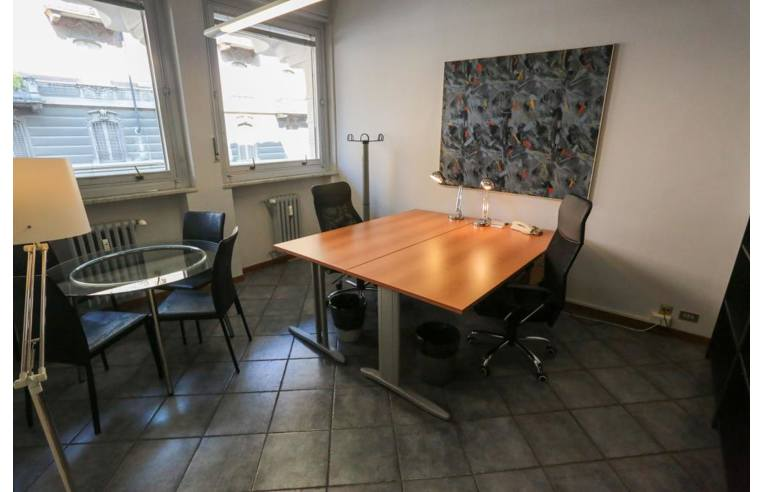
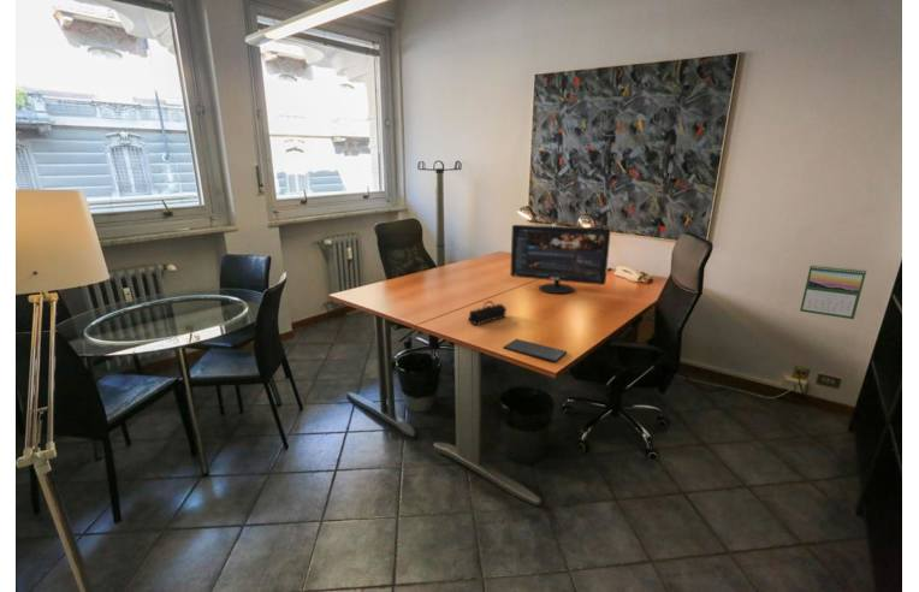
+ calendar (831, 290)
+ computer monitor (558, 257)
+ pencil case (487, 310)
+ keyboard (534, 349)
